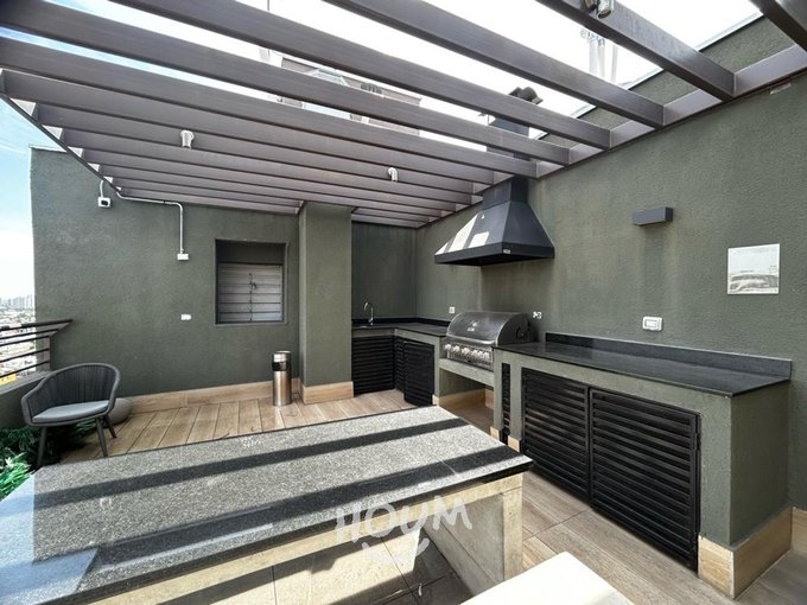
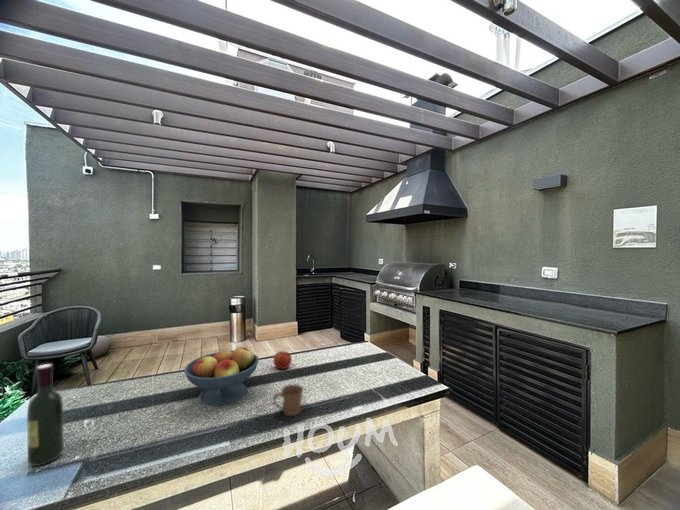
+ mug (288, 400)
+ apple (282, 358)
+ fruit bowl (223, 372)
+ wine bottle (45, 412)
